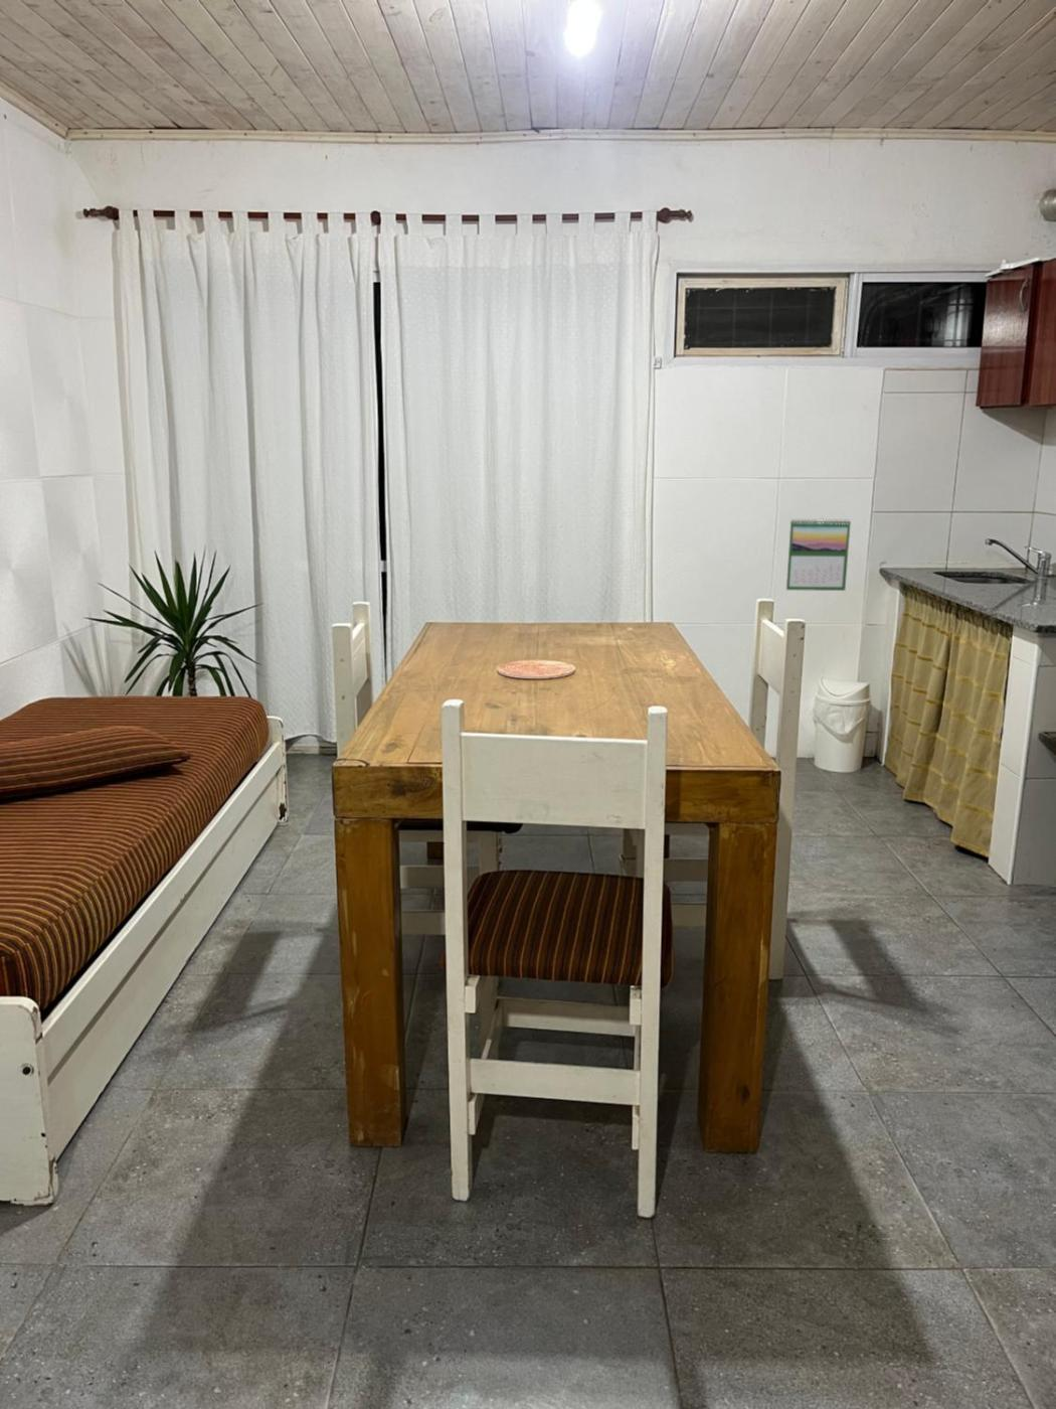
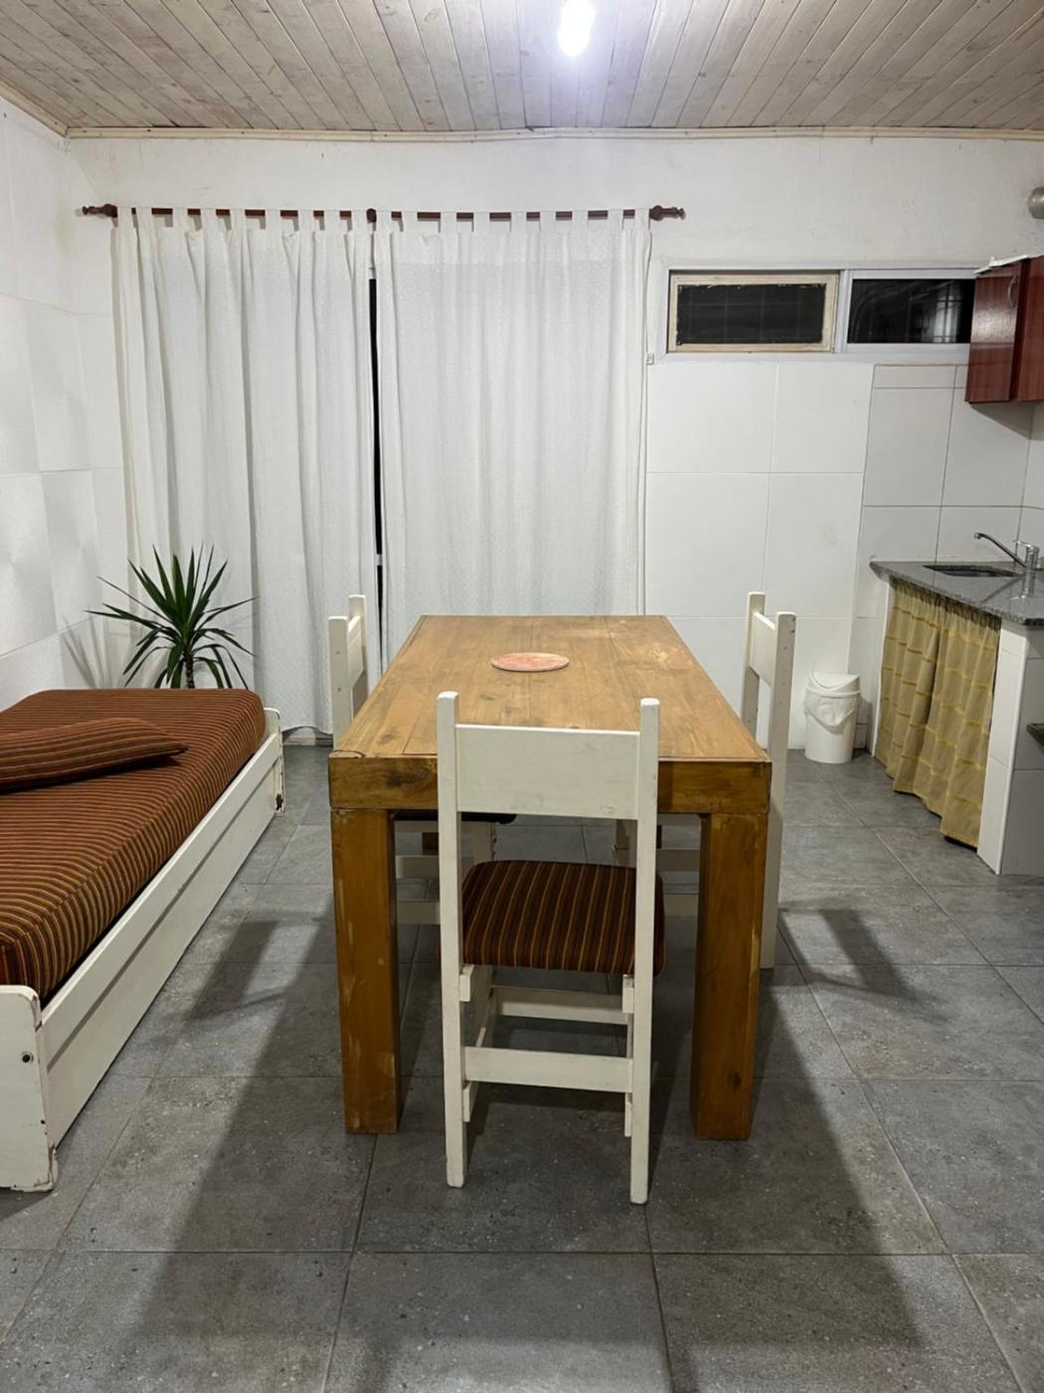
- calendar (818, 554)
